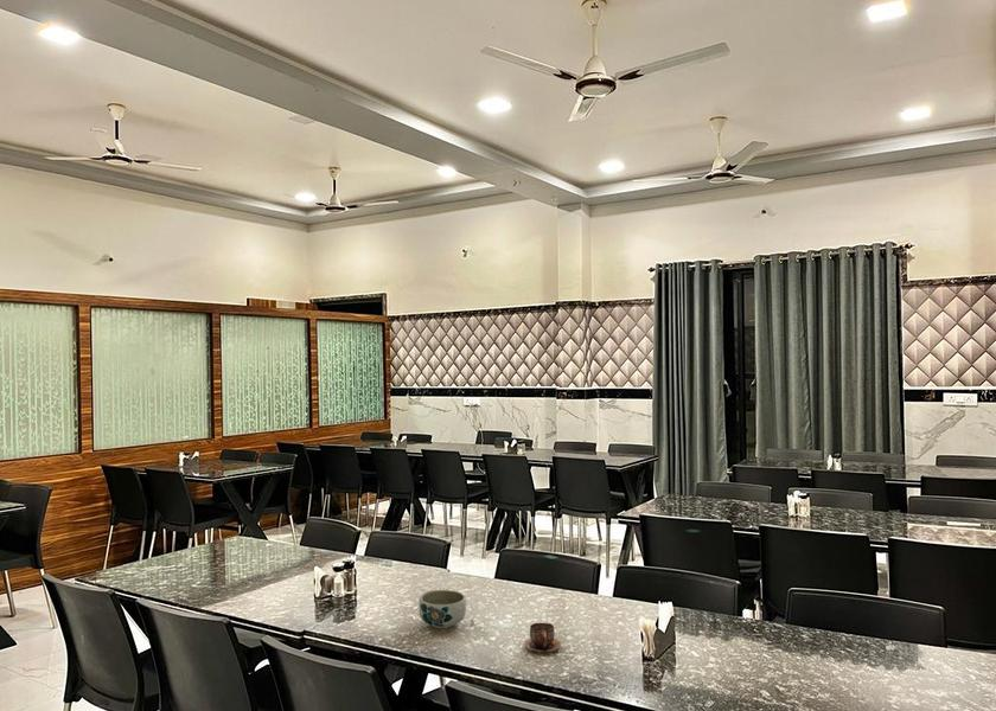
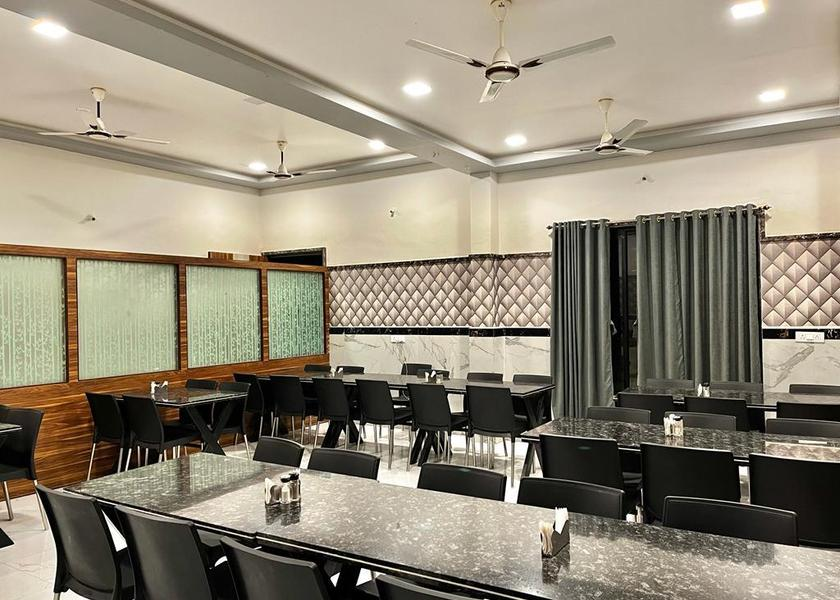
- bowl (442, 610)
- cup (542, 636)
